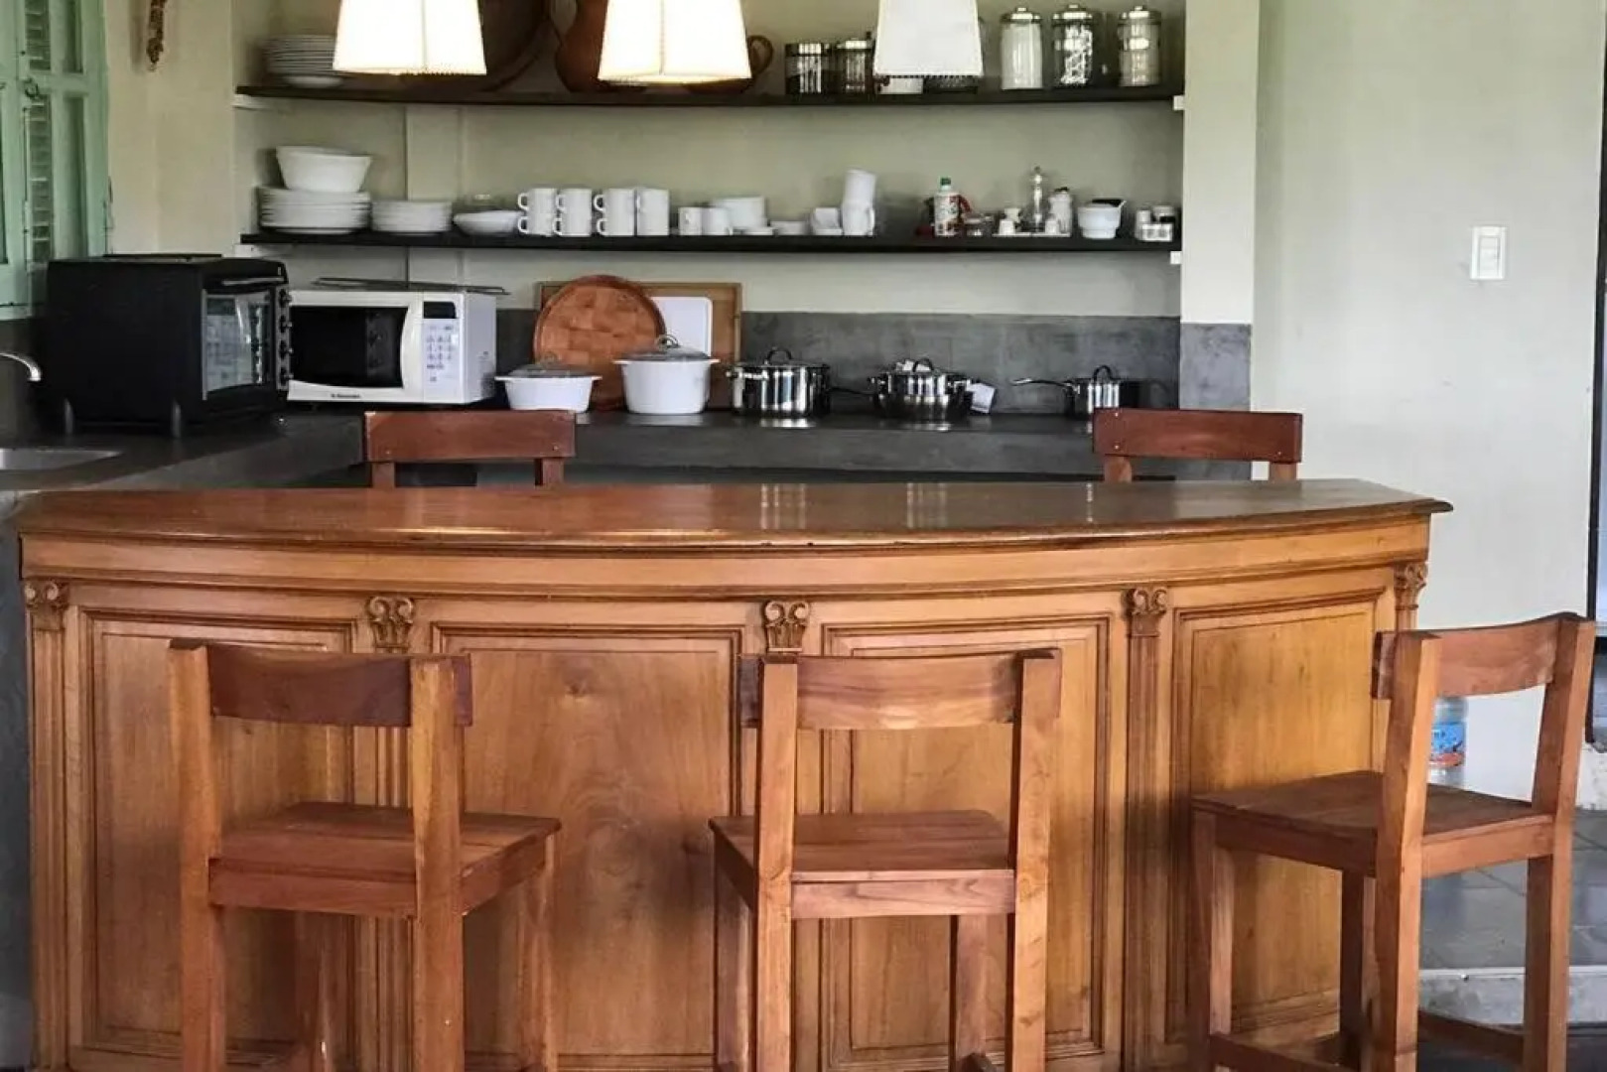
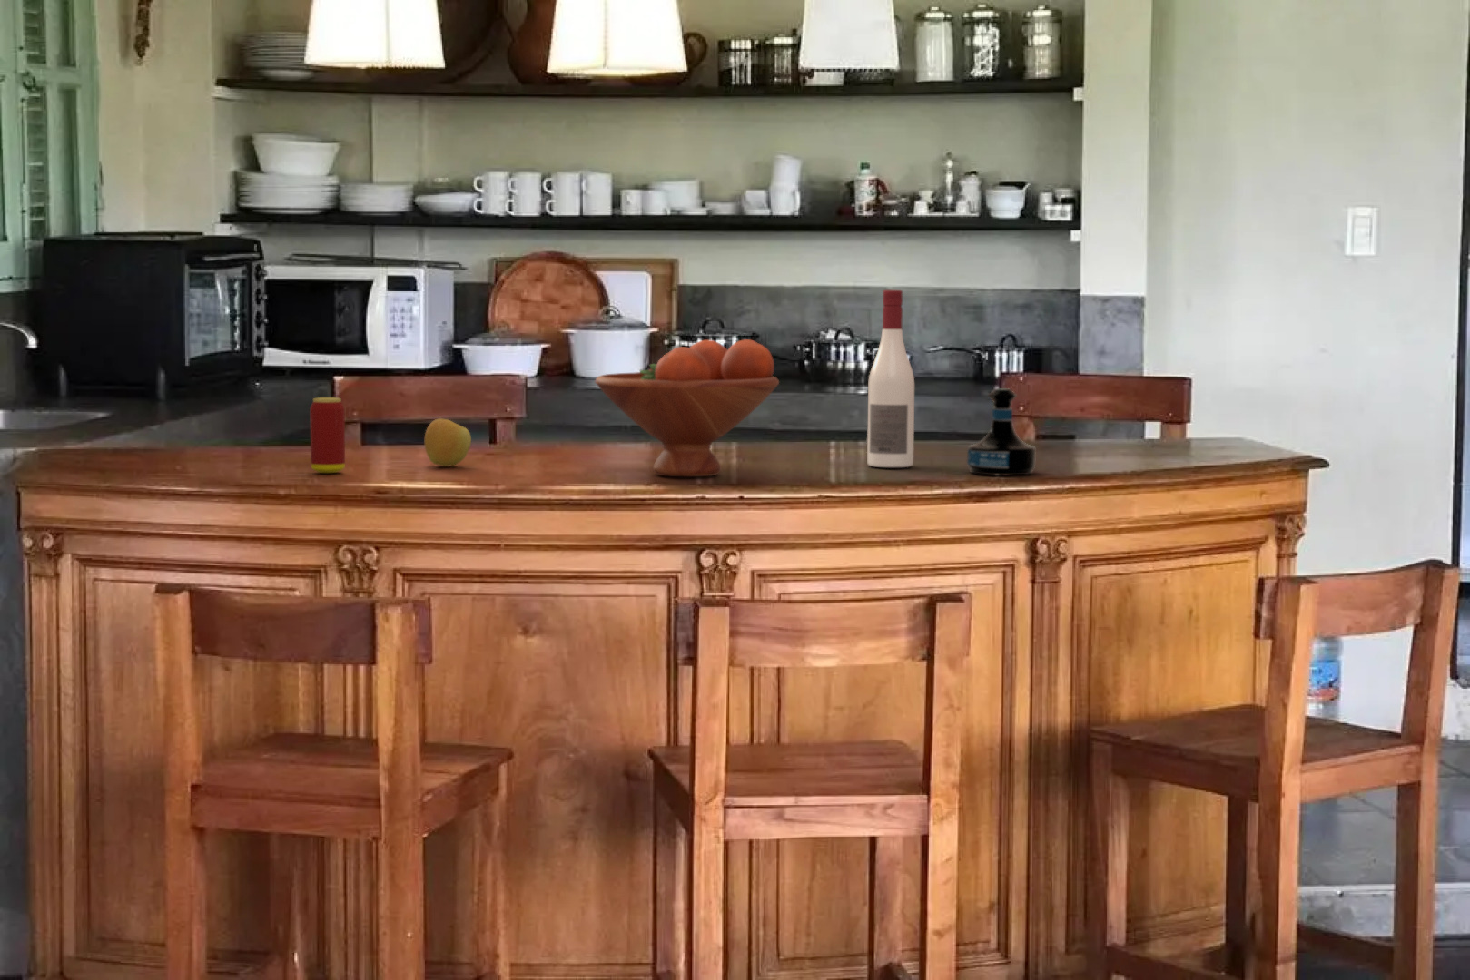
+ tequila bottle (1002, 430)
+ beverage can (327, 434)
+ apple (447, 442)
+ alcohol (891, 378)
+ fruit bowl (686, 407)
